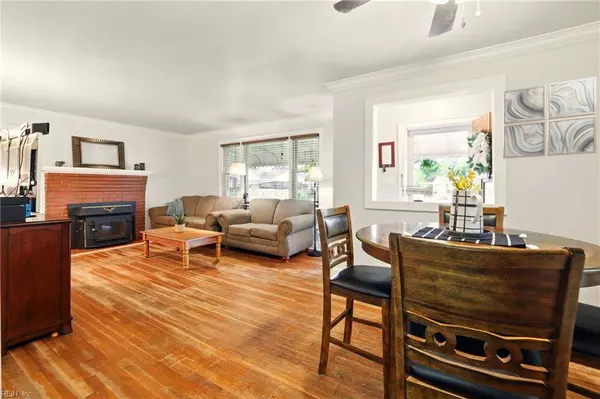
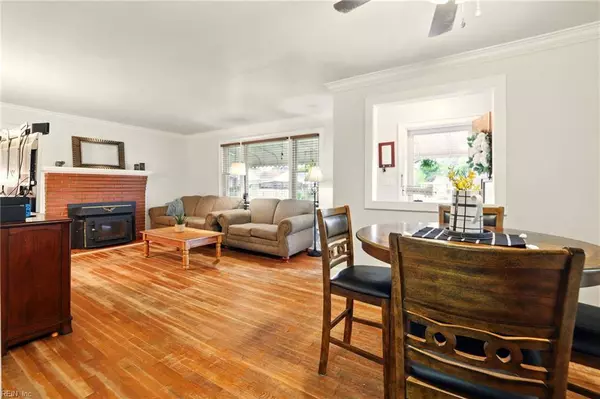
- wall art (545, 121)
